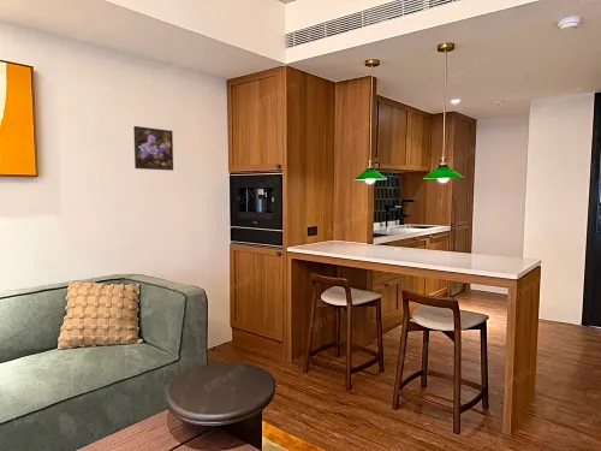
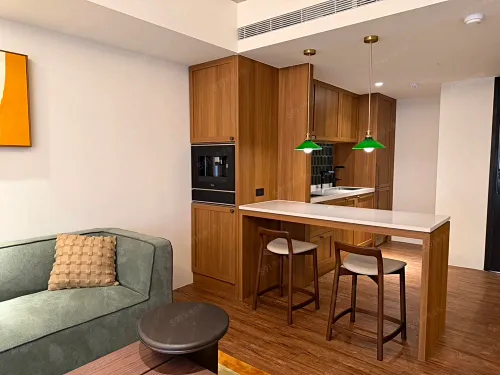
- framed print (154, 149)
